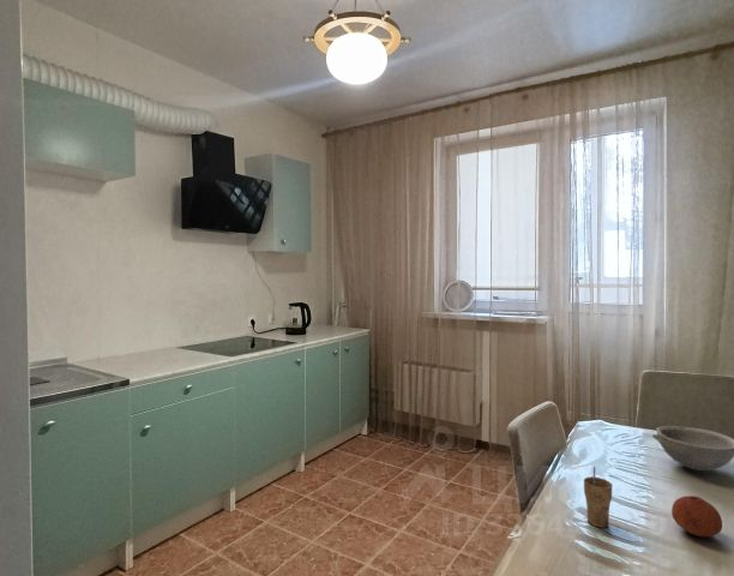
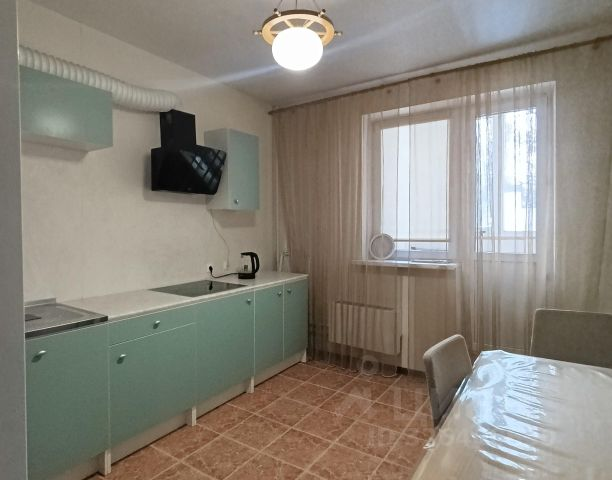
- fruit (696, 515)
- bowl (694, 451)
- cup (597, 497)
